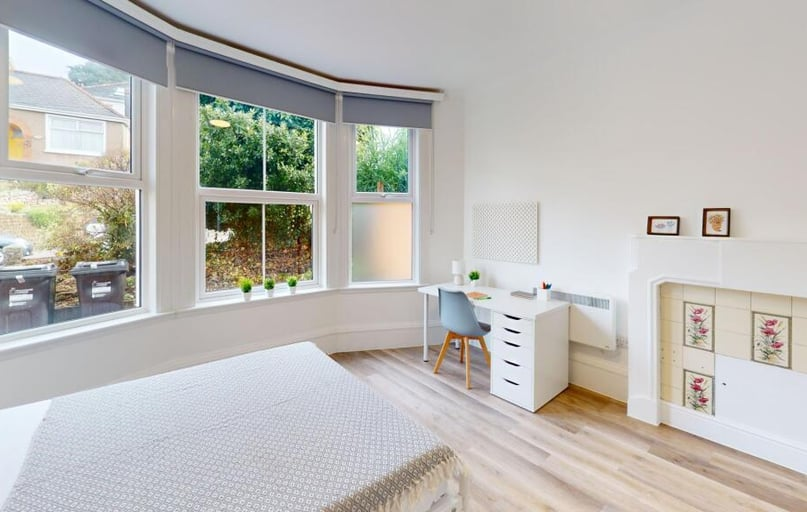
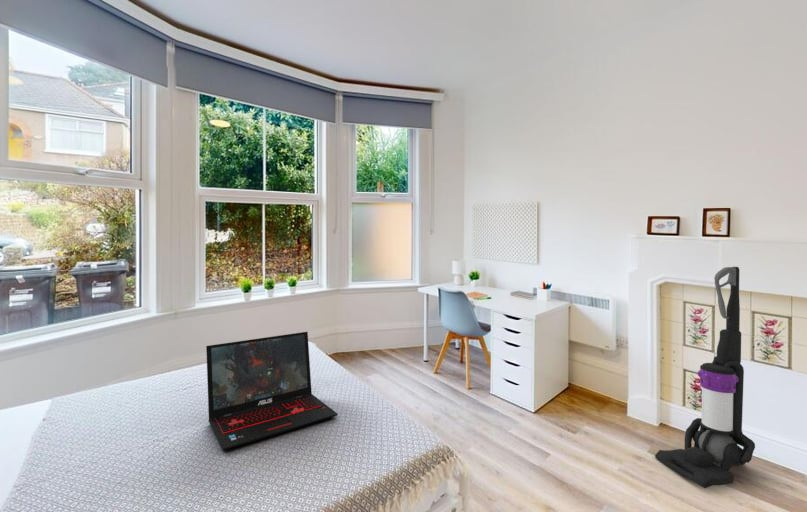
+ laptop (272, 381)
+ vacuum cleaner (712, 367)
